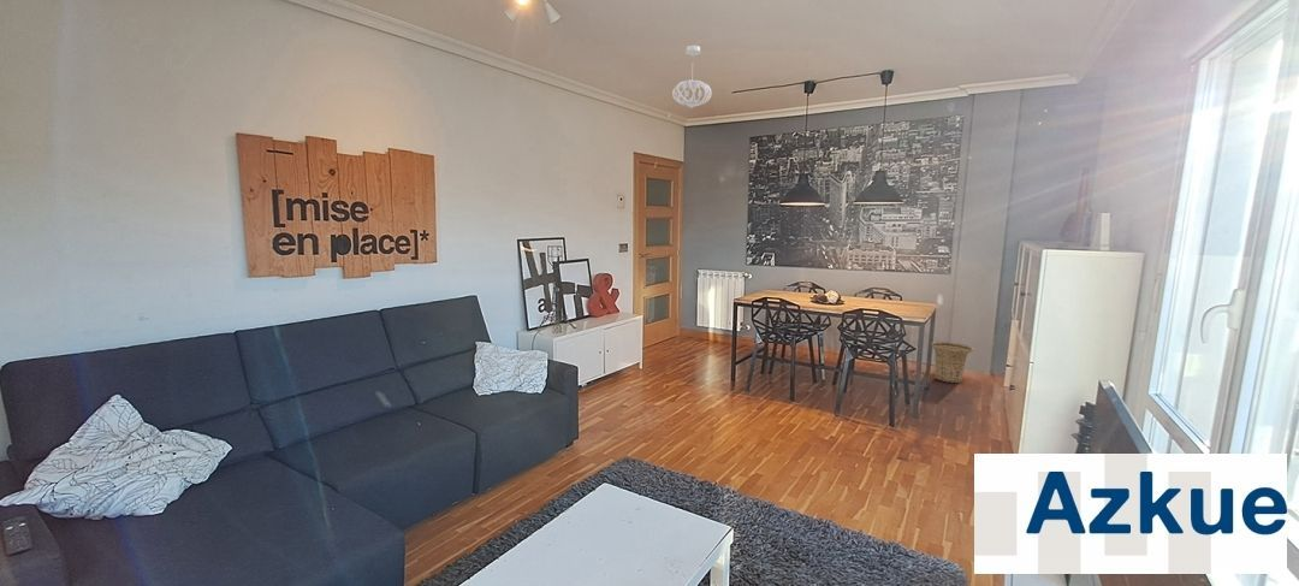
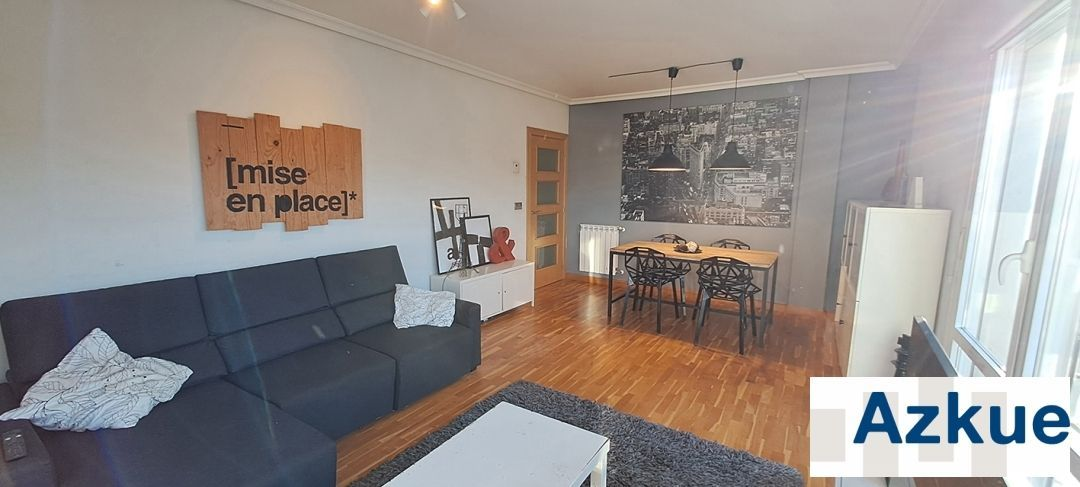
- pendant light (692, 77)
- basket (949, 362)
